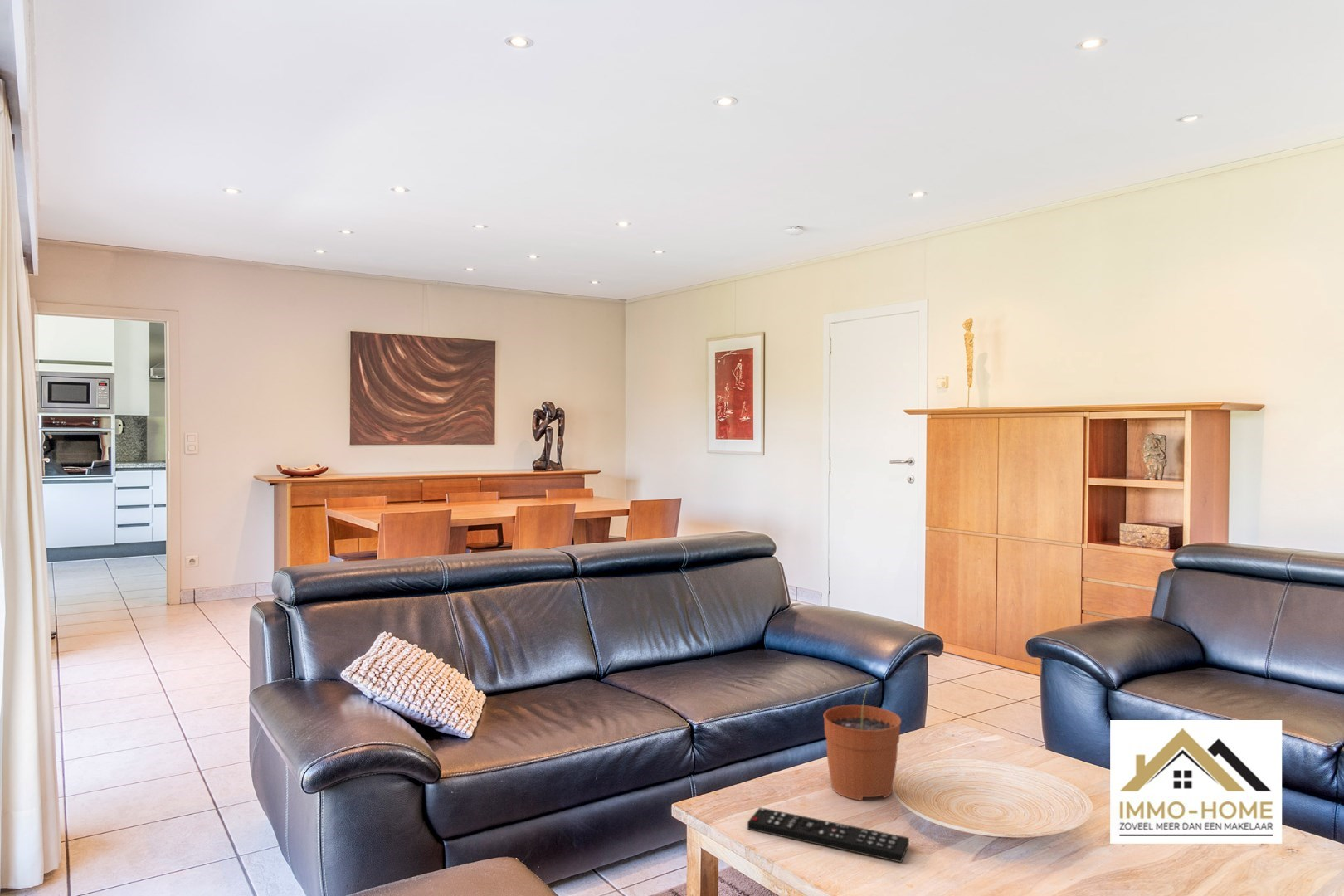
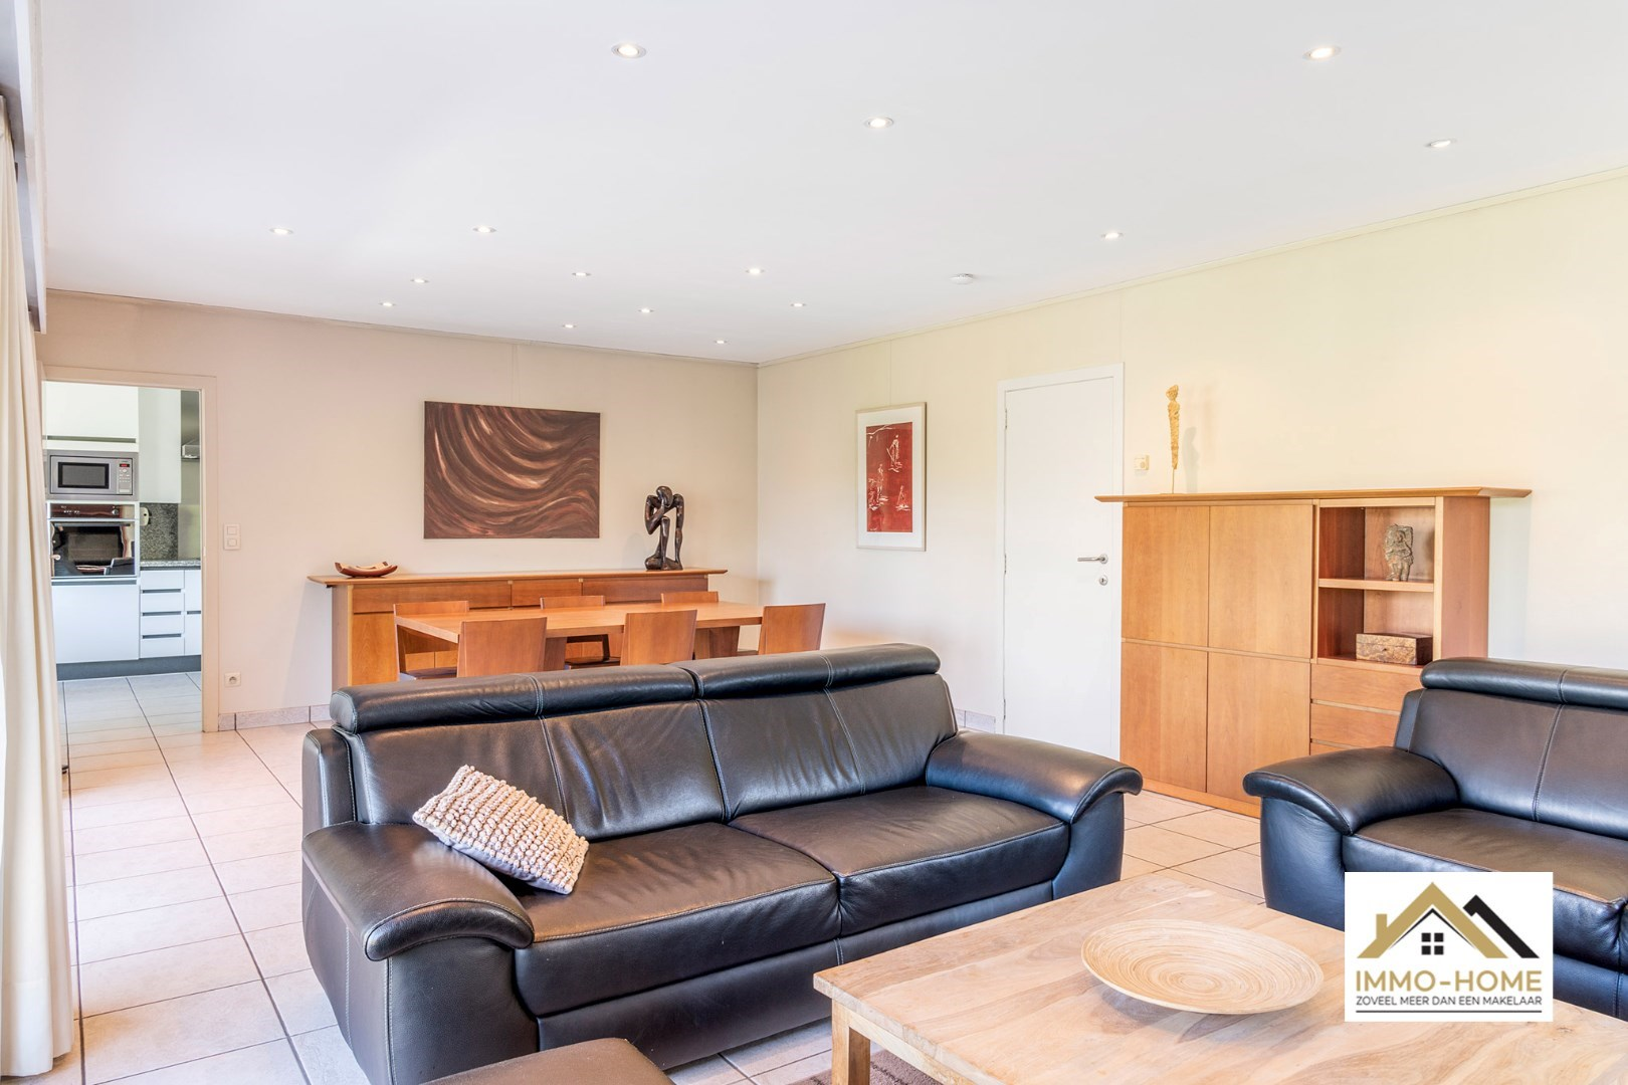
- remote control (825, 831)
- plant pot (861, 734)
